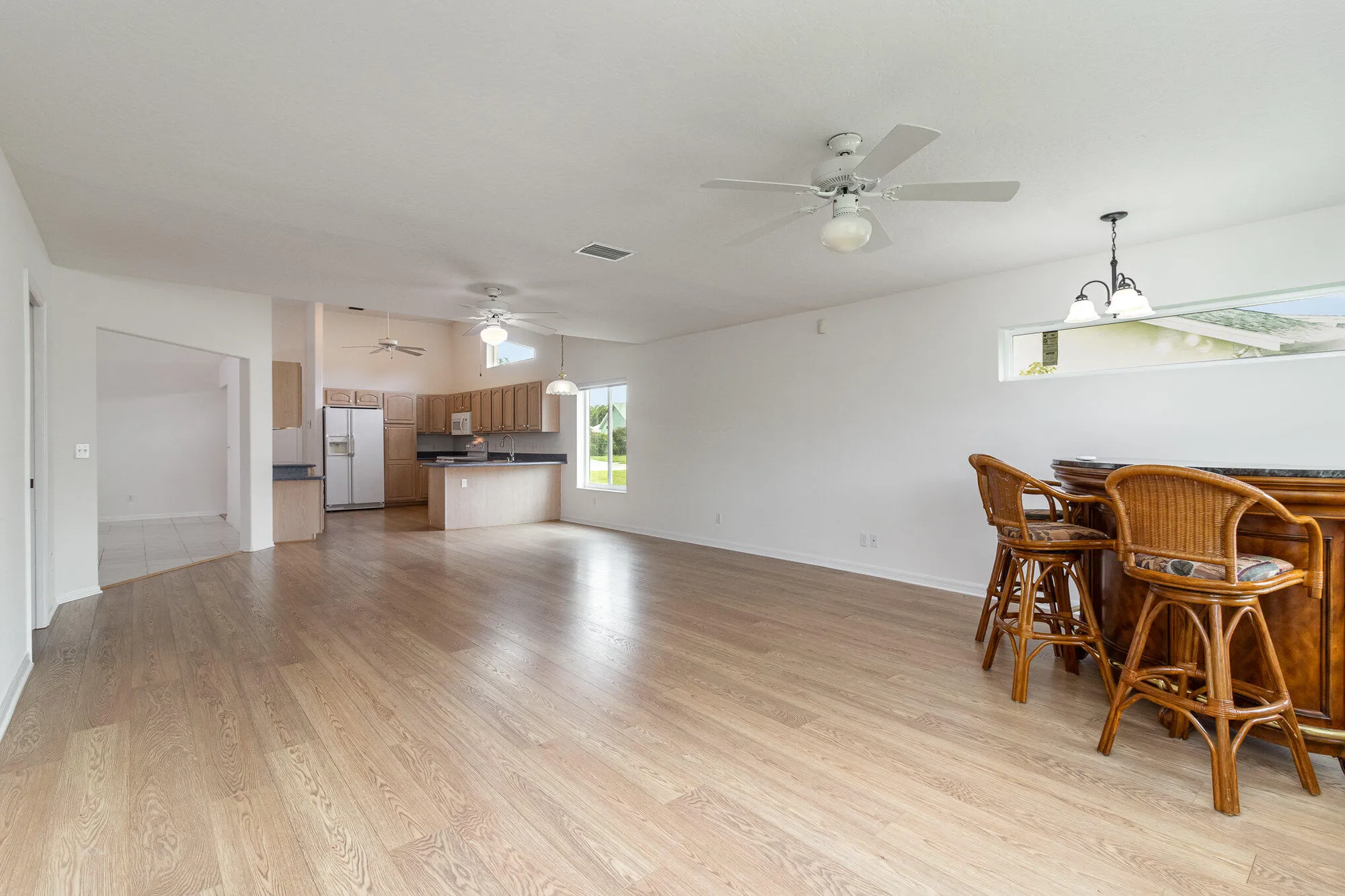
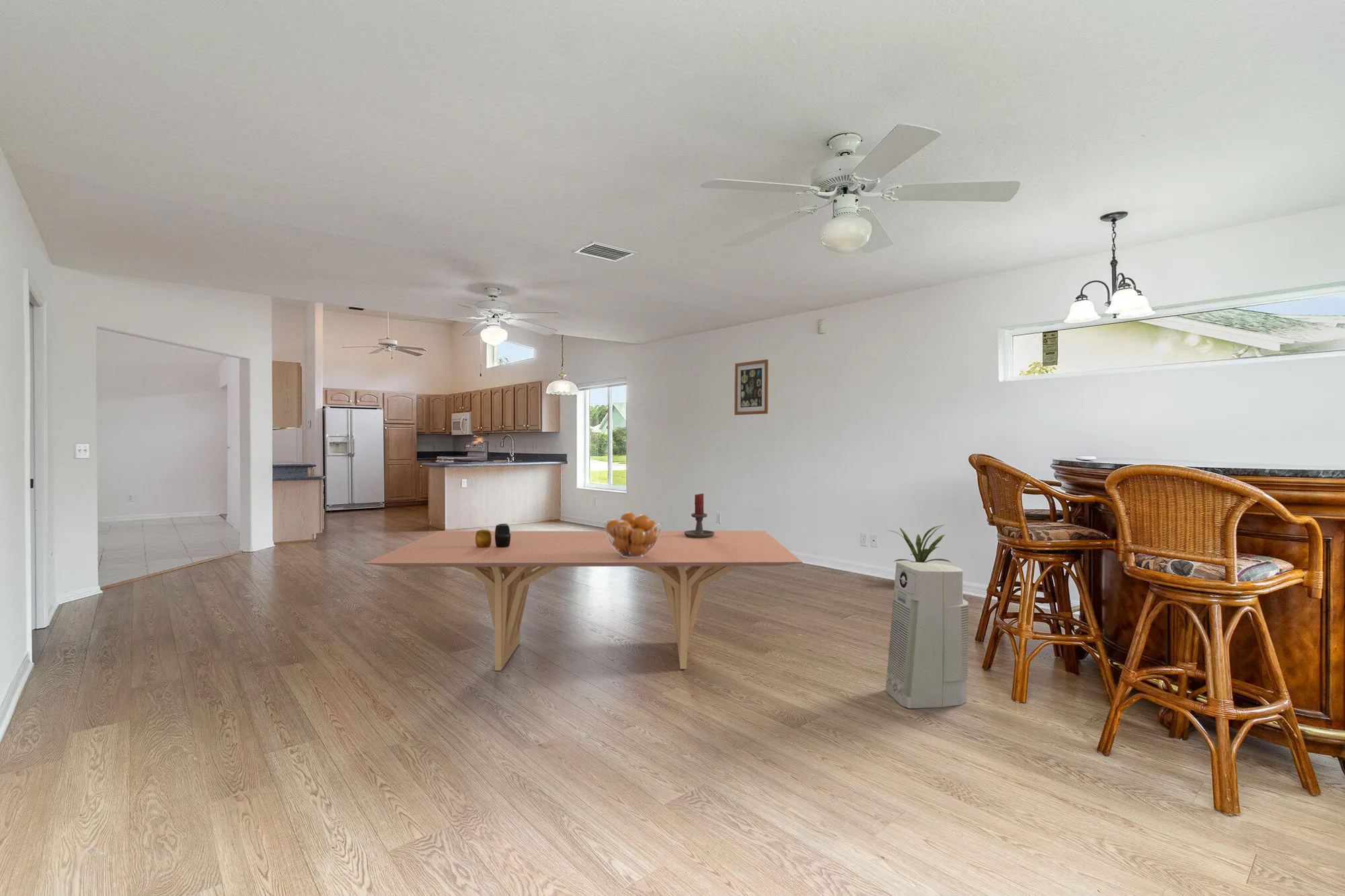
+ dining table (595, 566)
+ wall art (751, 388)
+ fruit basket (633, 534)
+ vase (495, 535)
+ house plant (920, 556)
+ air purifier (928, 631)
+ candle holder (699, 514)
